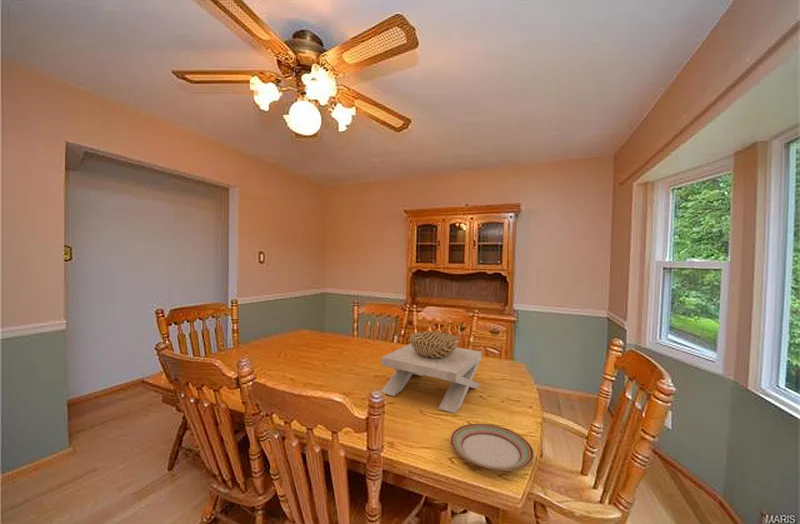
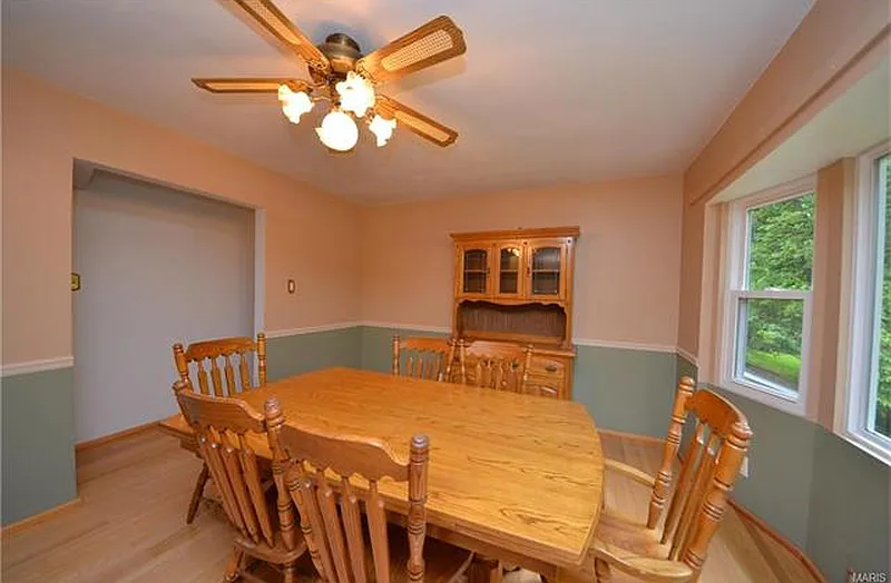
- plate (490, 447)
- decorative bowl (433, 362)
